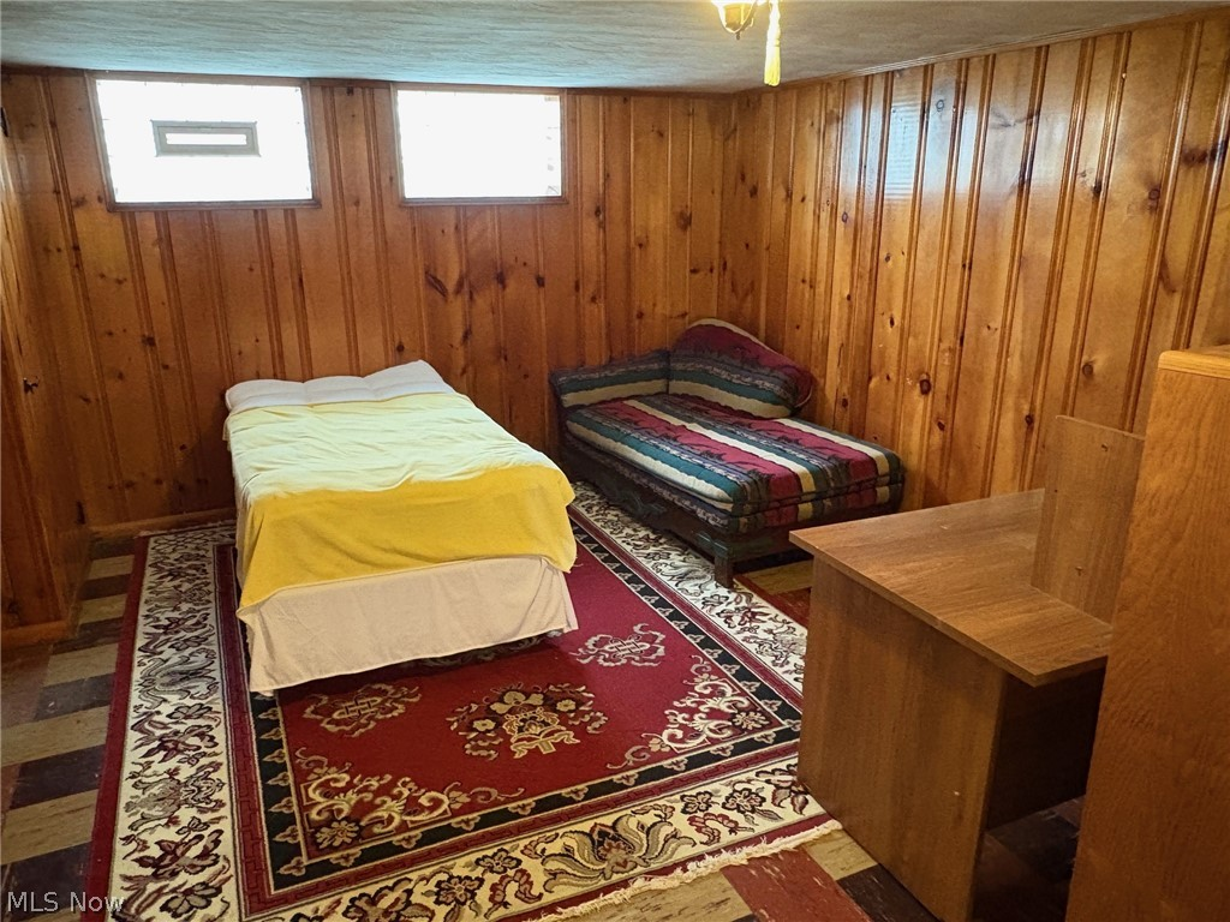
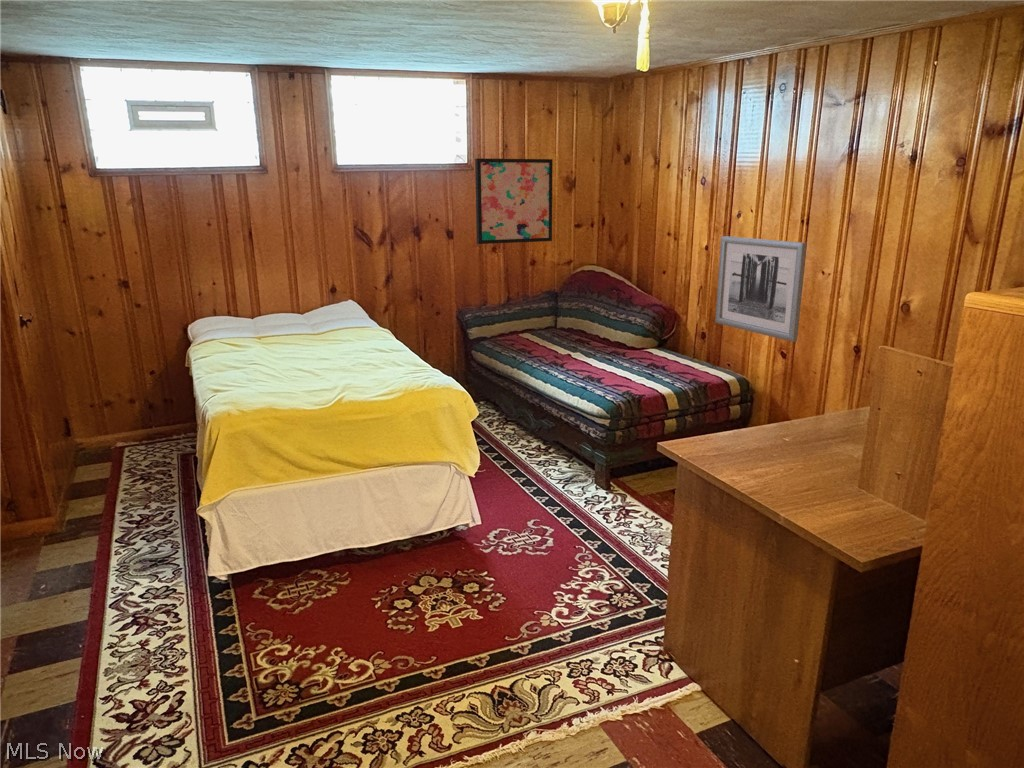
+ wall art (757, 286)
+ wall art (514, 201)
